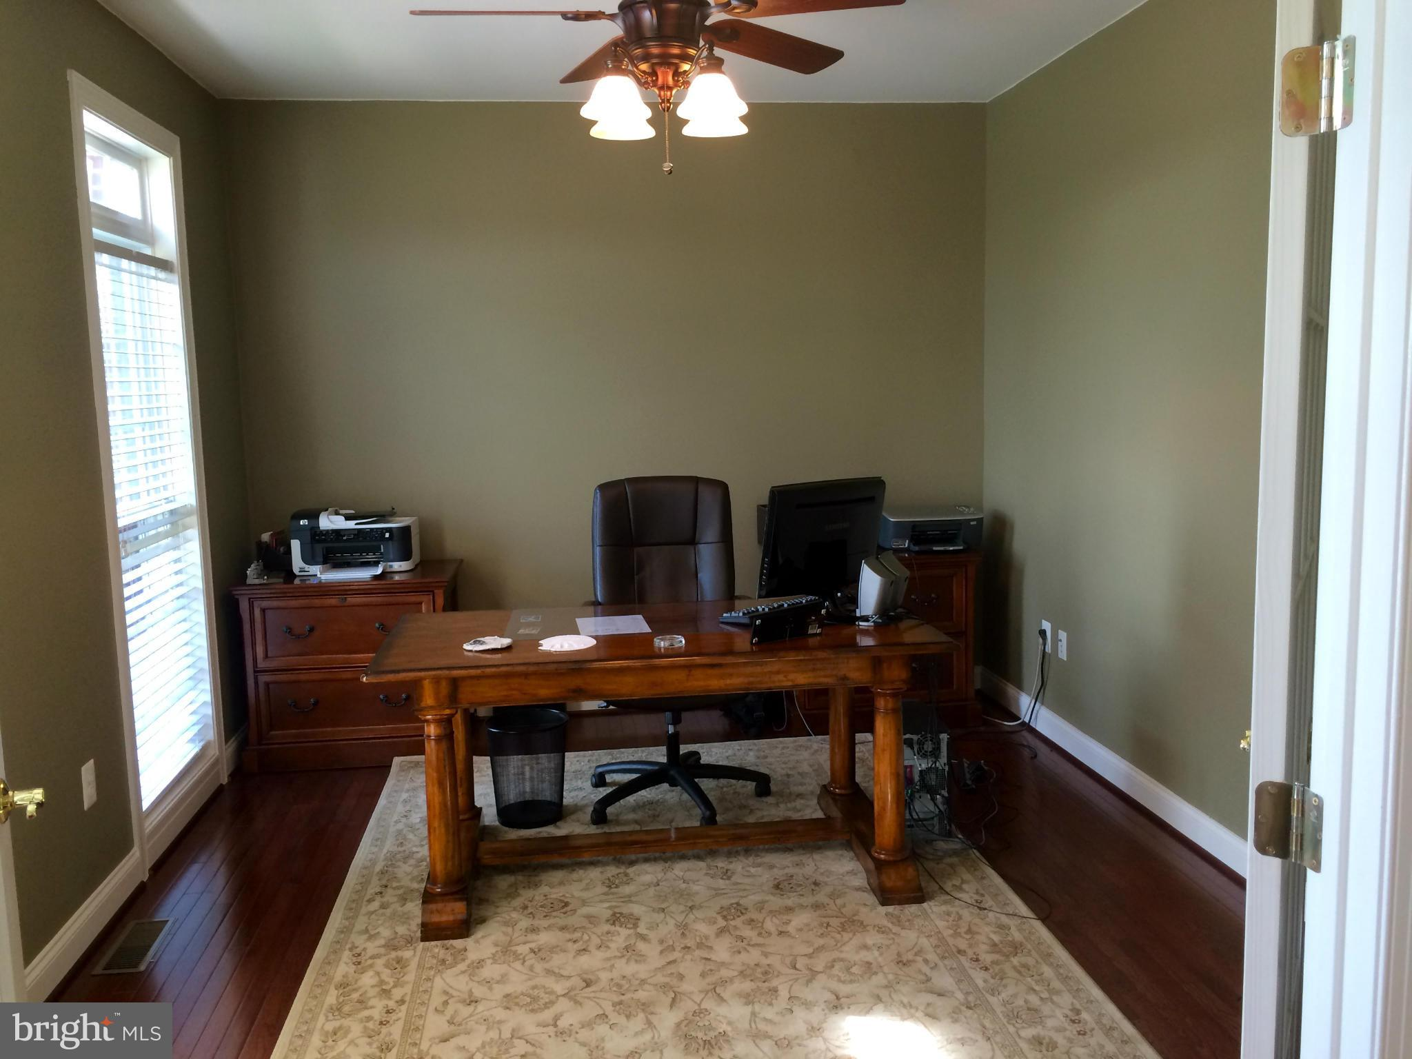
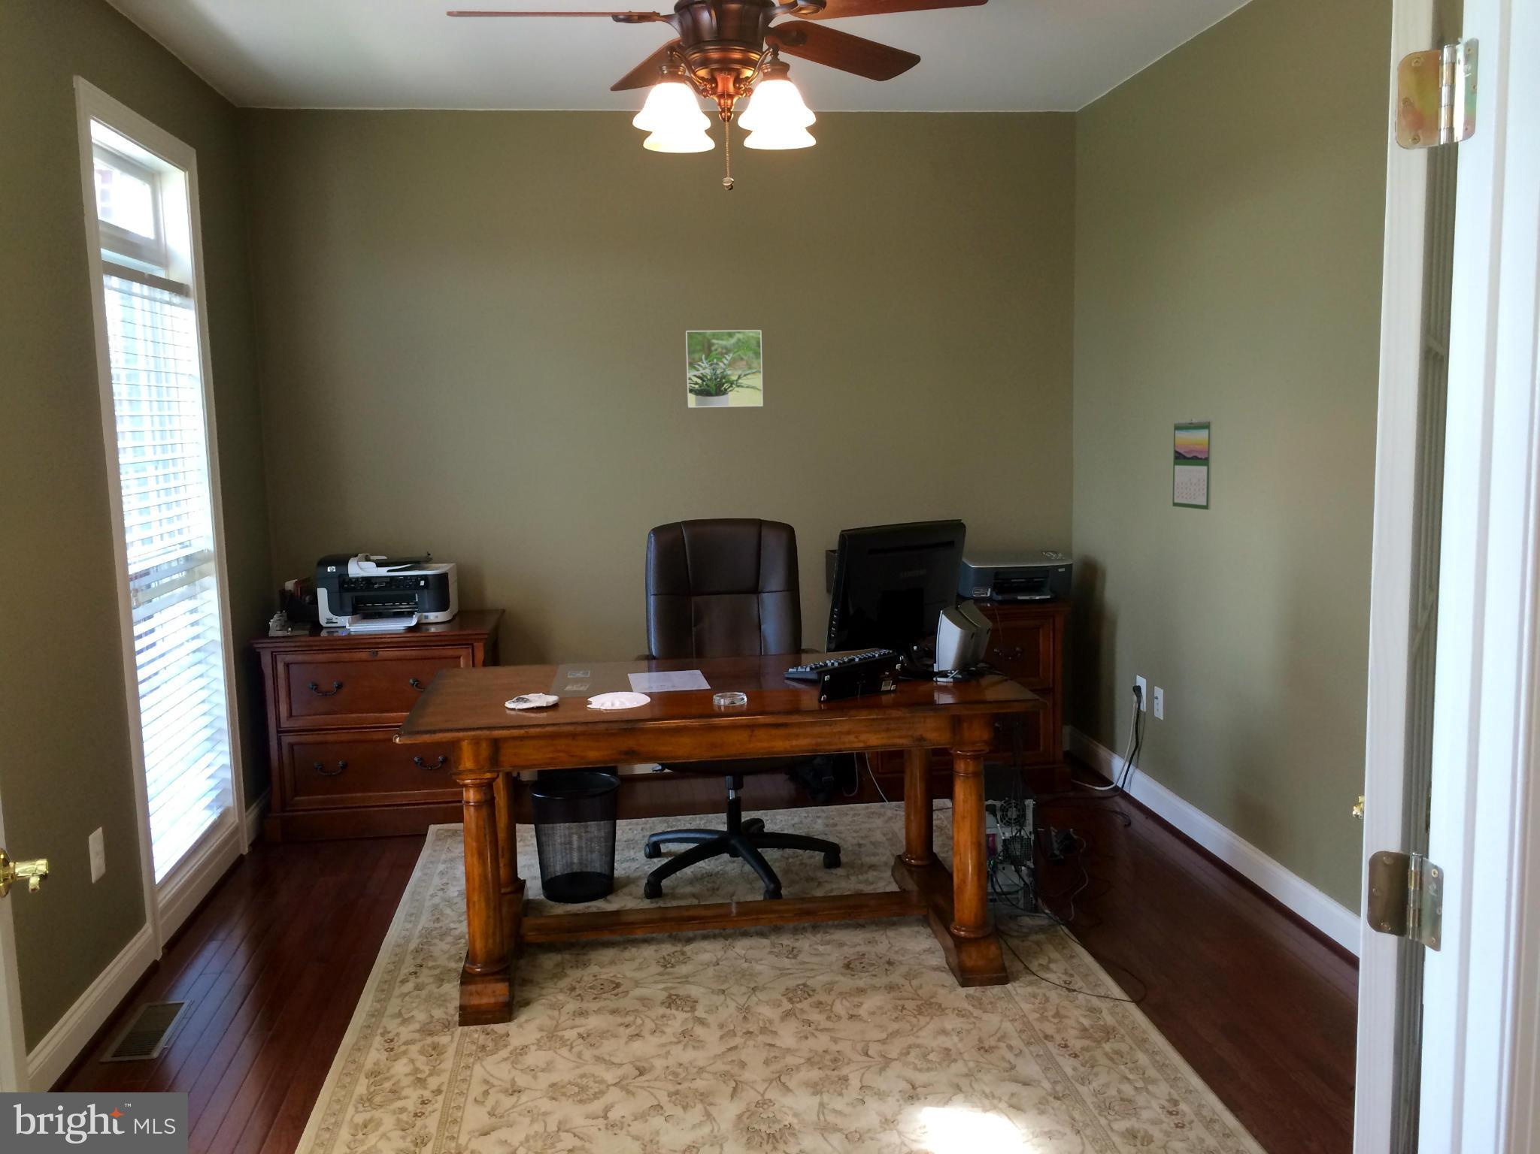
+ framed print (724, 369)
+ calendar (1191, 463)
